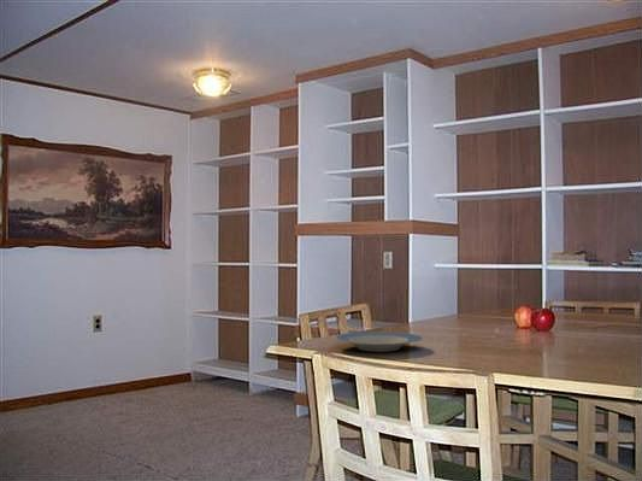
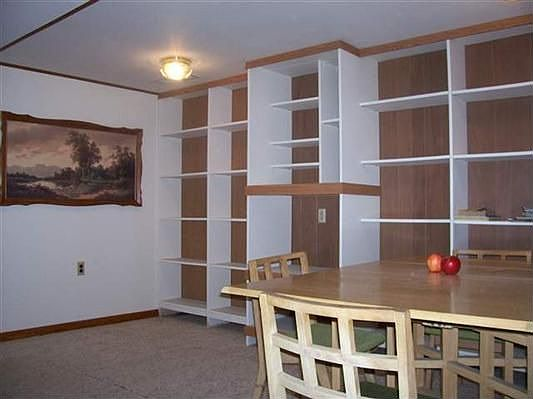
- plate (378, 342)
